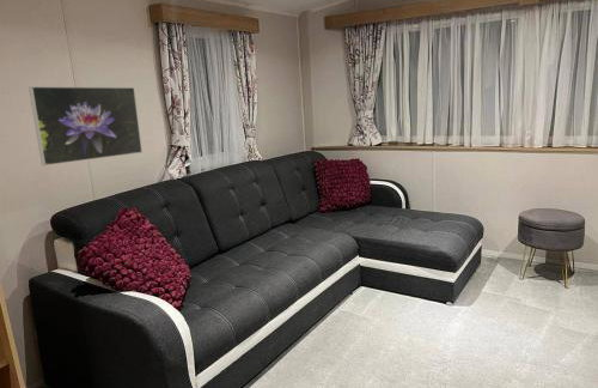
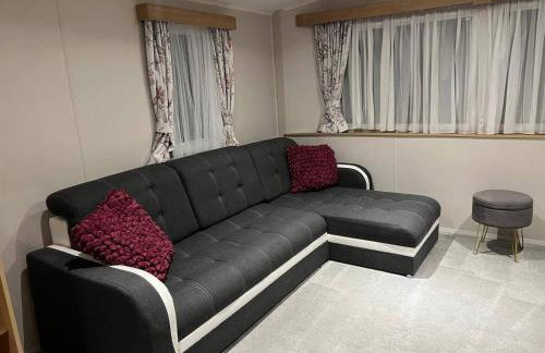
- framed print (91, 123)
